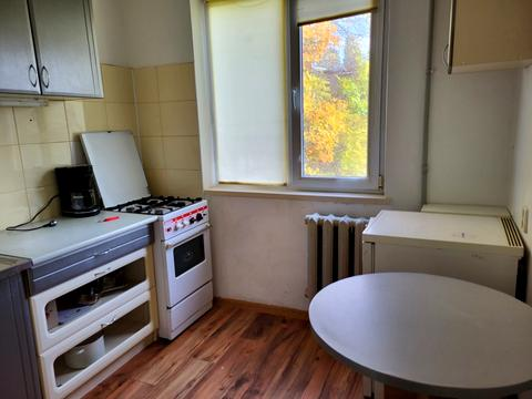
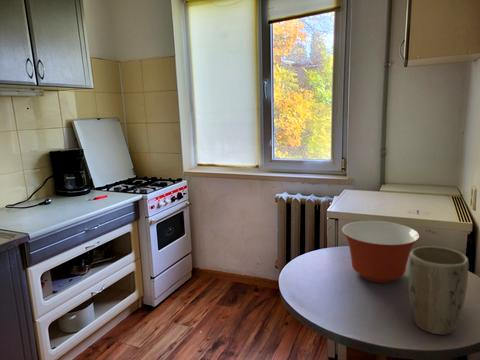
+ mixing bowl (378, 253)
+ plant pot (436, 290)
